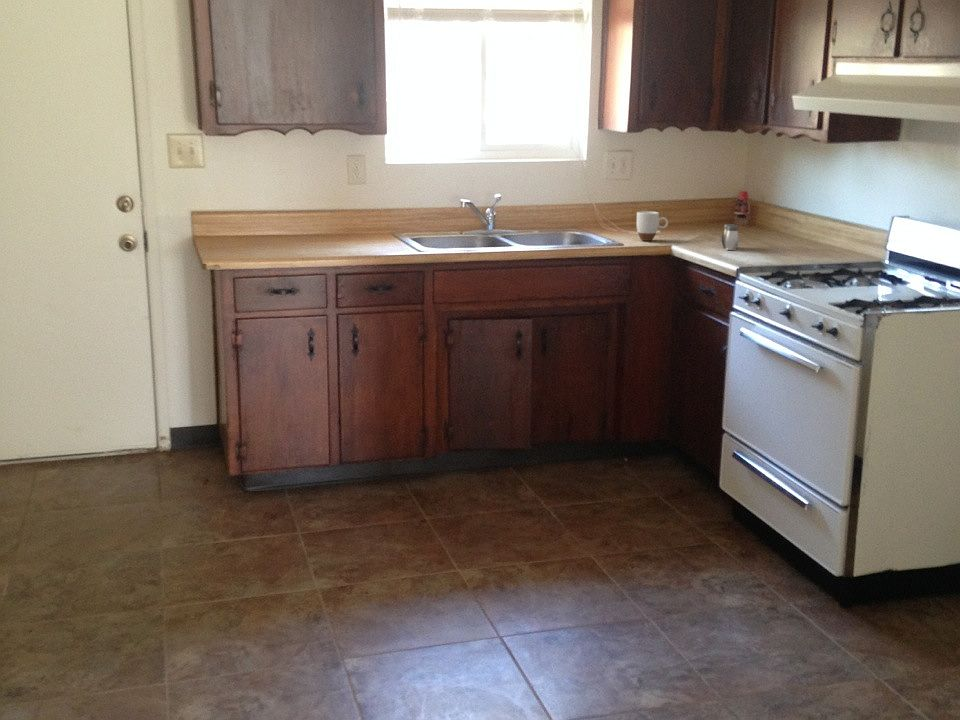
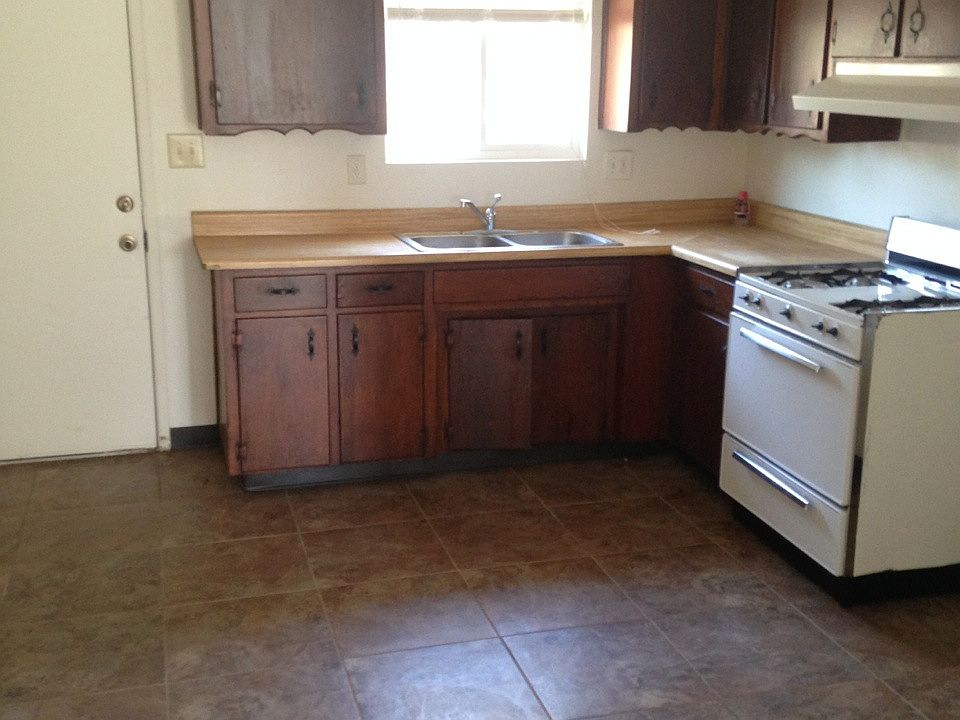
- salt and pepper shaker (730, 236)
- mug (652, 226)
